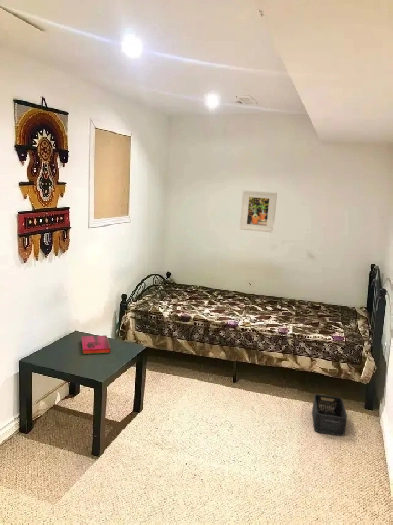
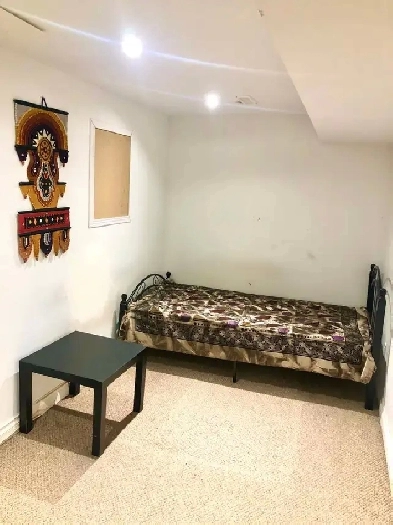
- hardback book (95, 344)
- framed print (258, 211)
- storage bin (328, 414)
